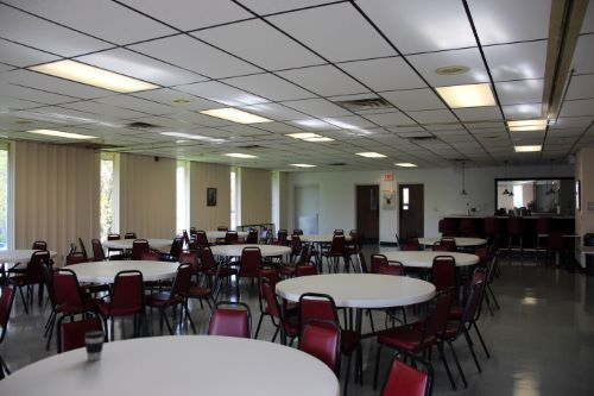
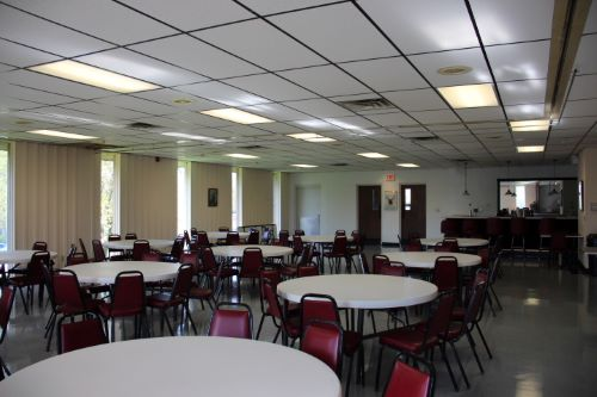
- coffee cup (94, 345)
